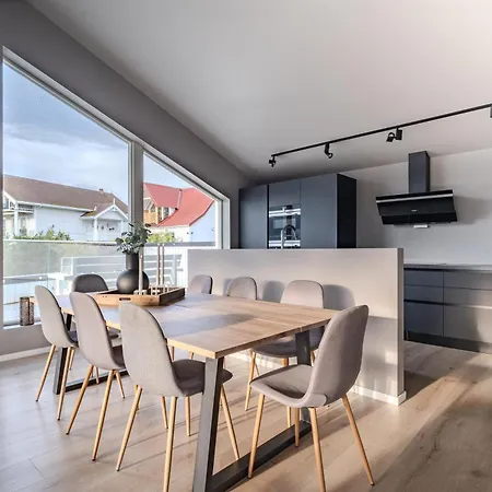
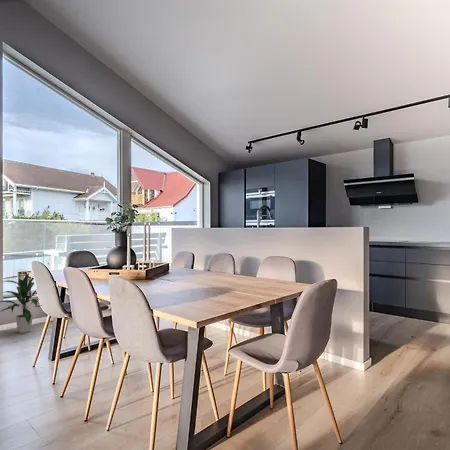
+ indoor plant (23, 302)
